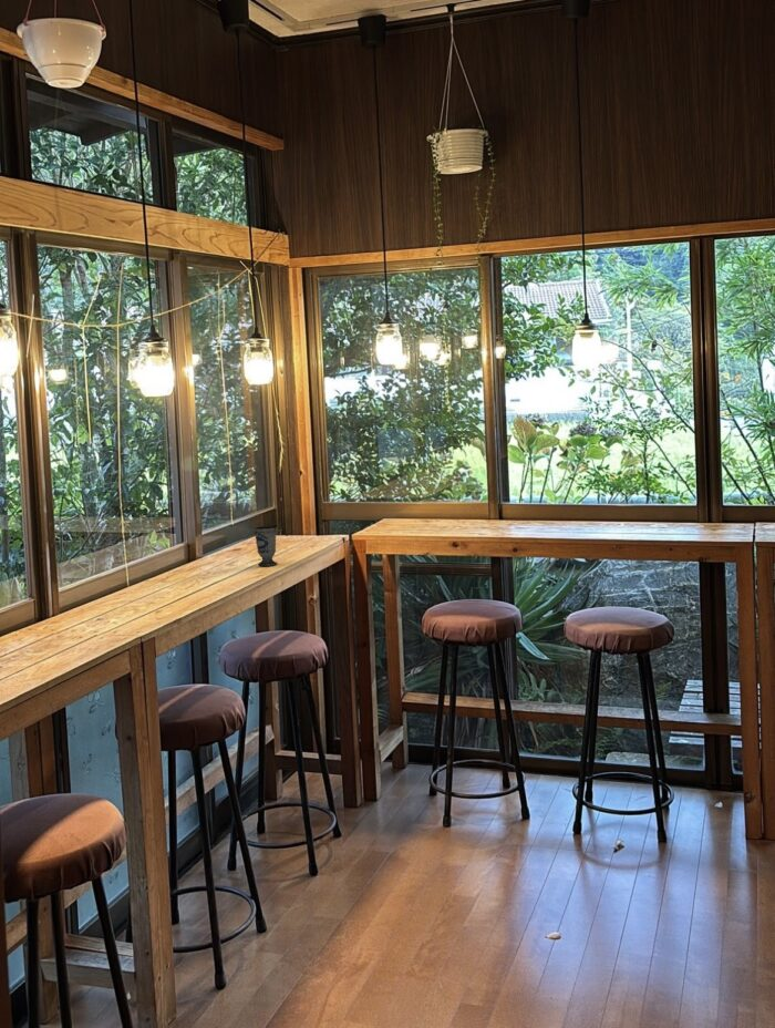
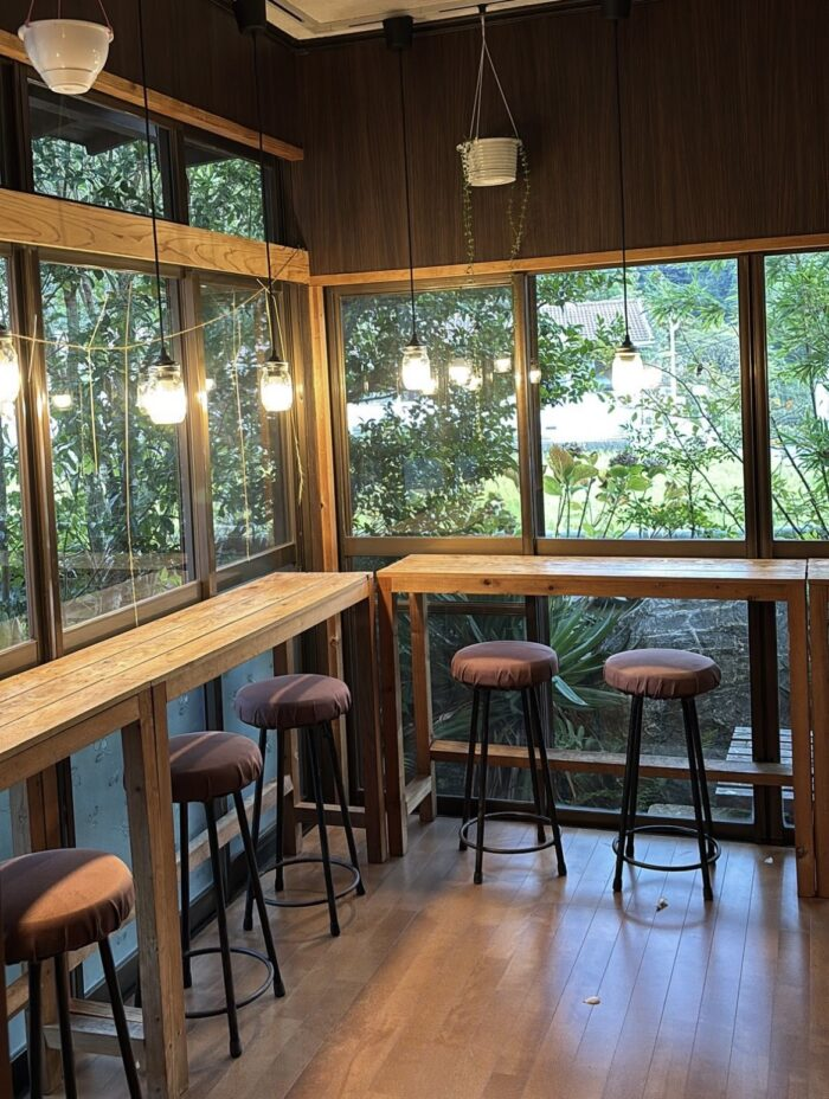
- cup (266, 545)
